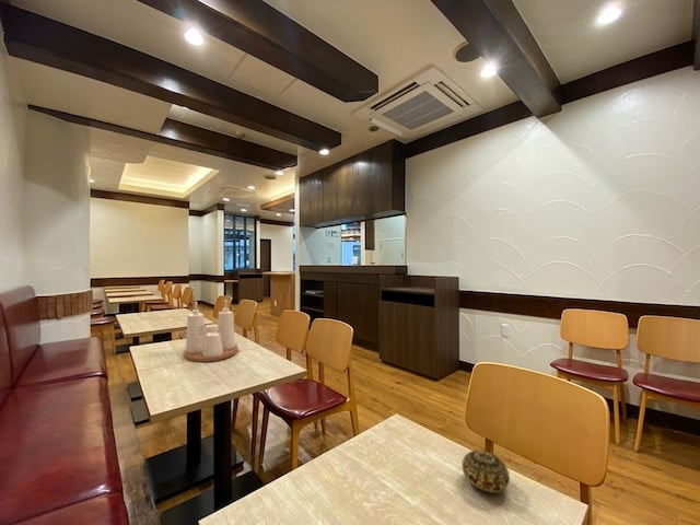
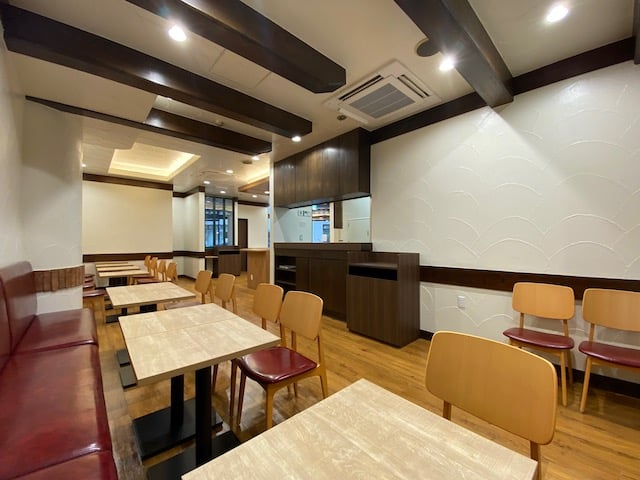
- decorative ball (485, 469)
- condiment set (211, 326)
